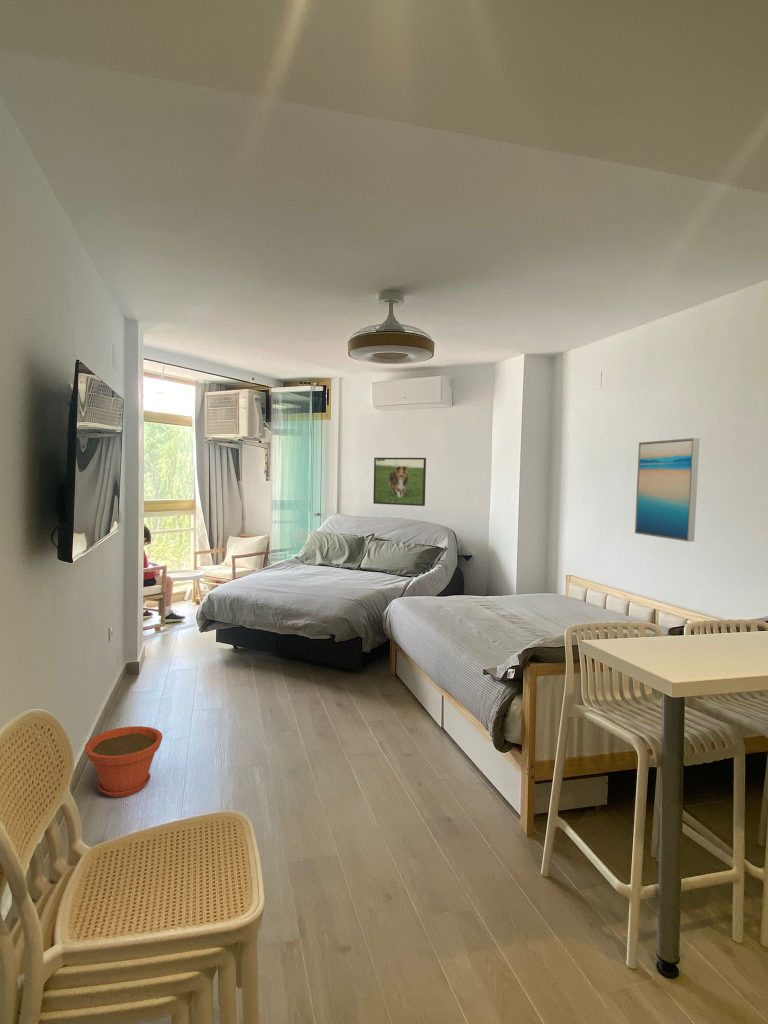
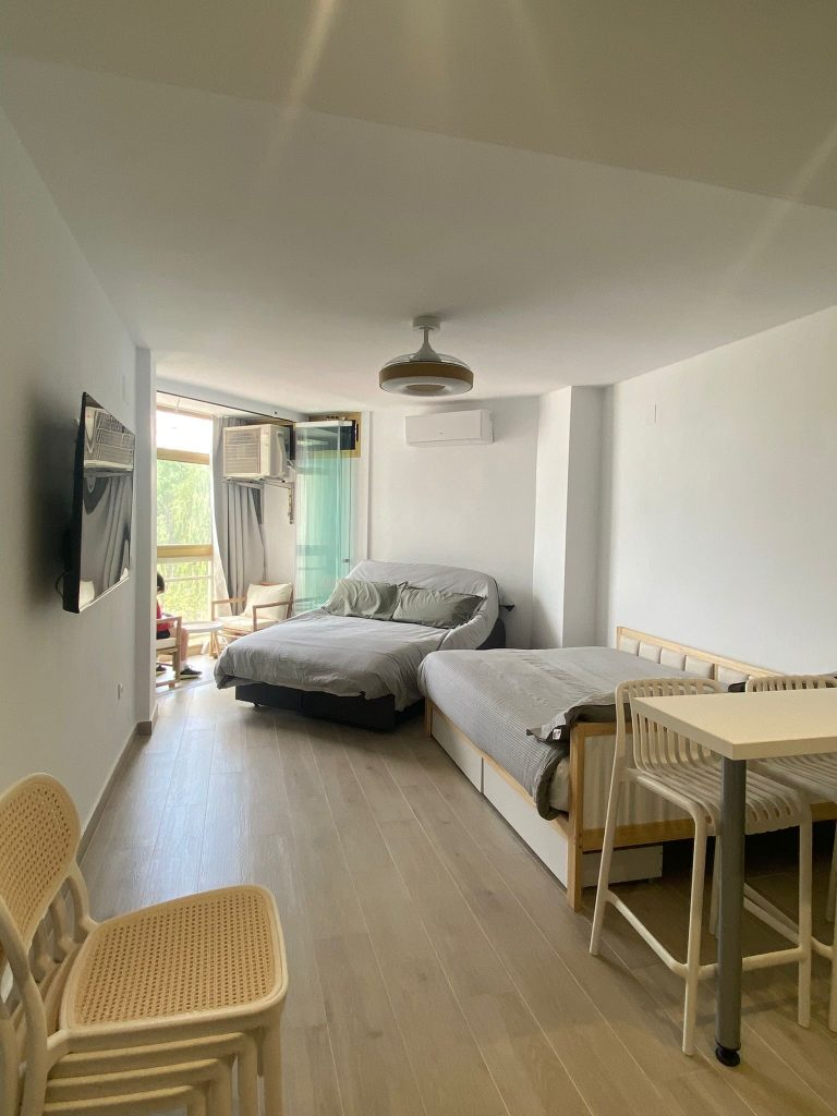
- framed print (399, 481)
- plant pot (124, 764)
- wall art (664, 489)
